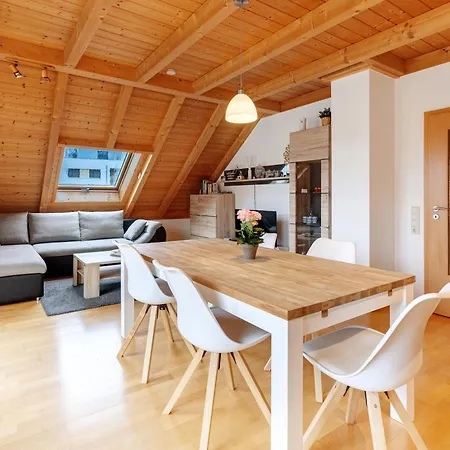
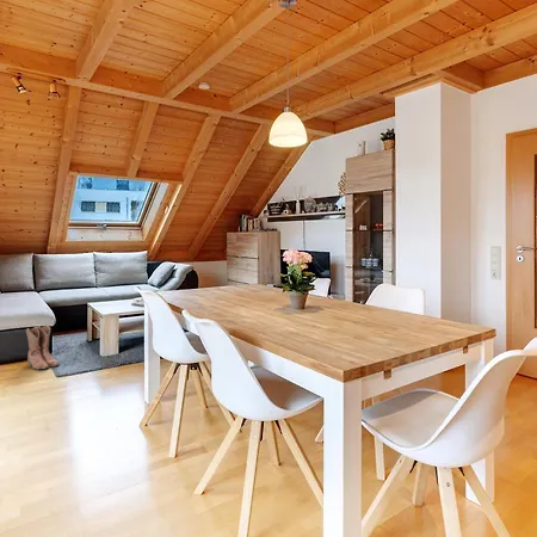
+ boots (42, 345)
